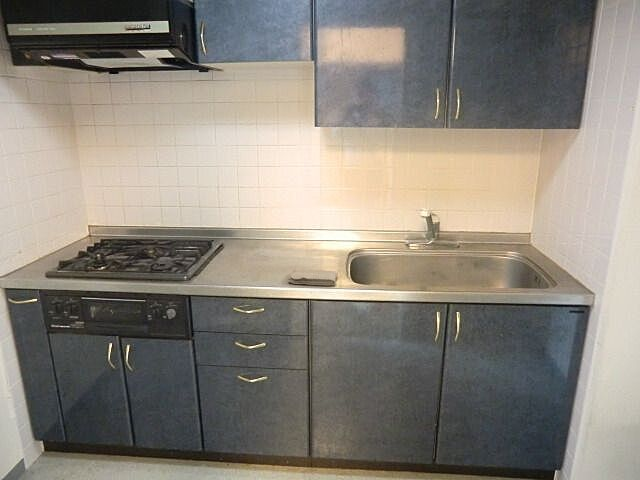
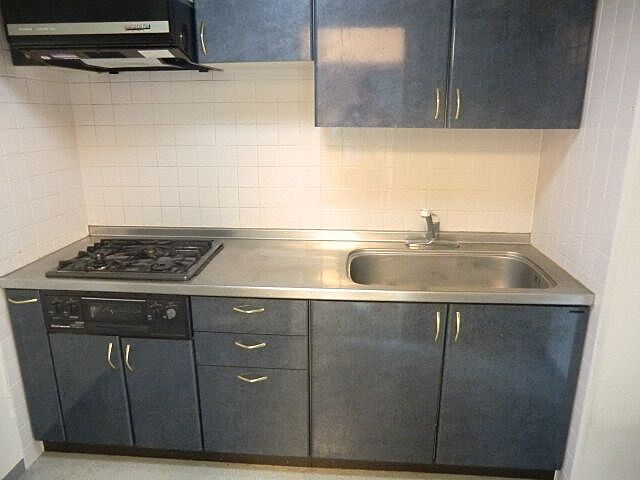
- washcloth (313, 276)
